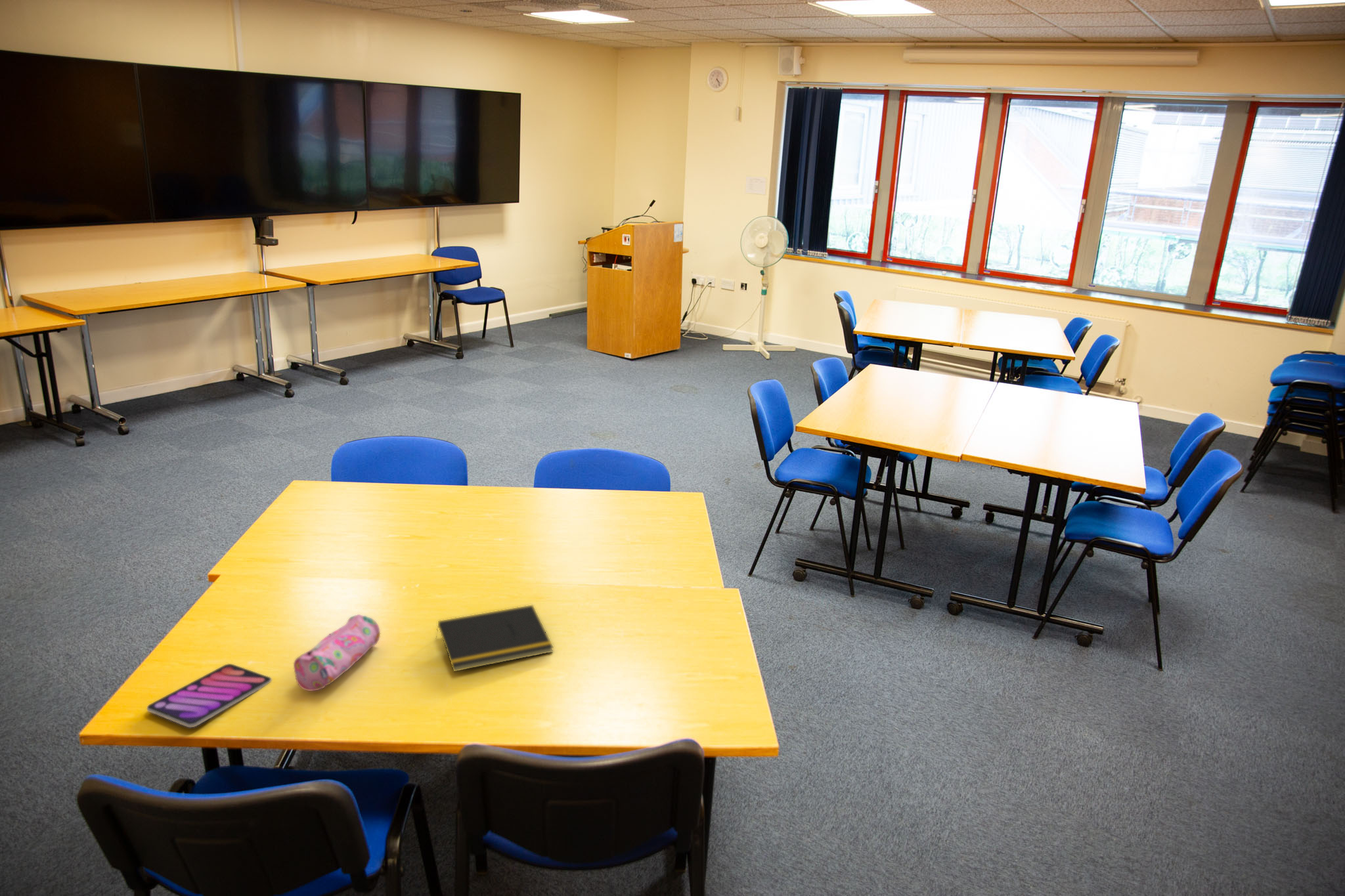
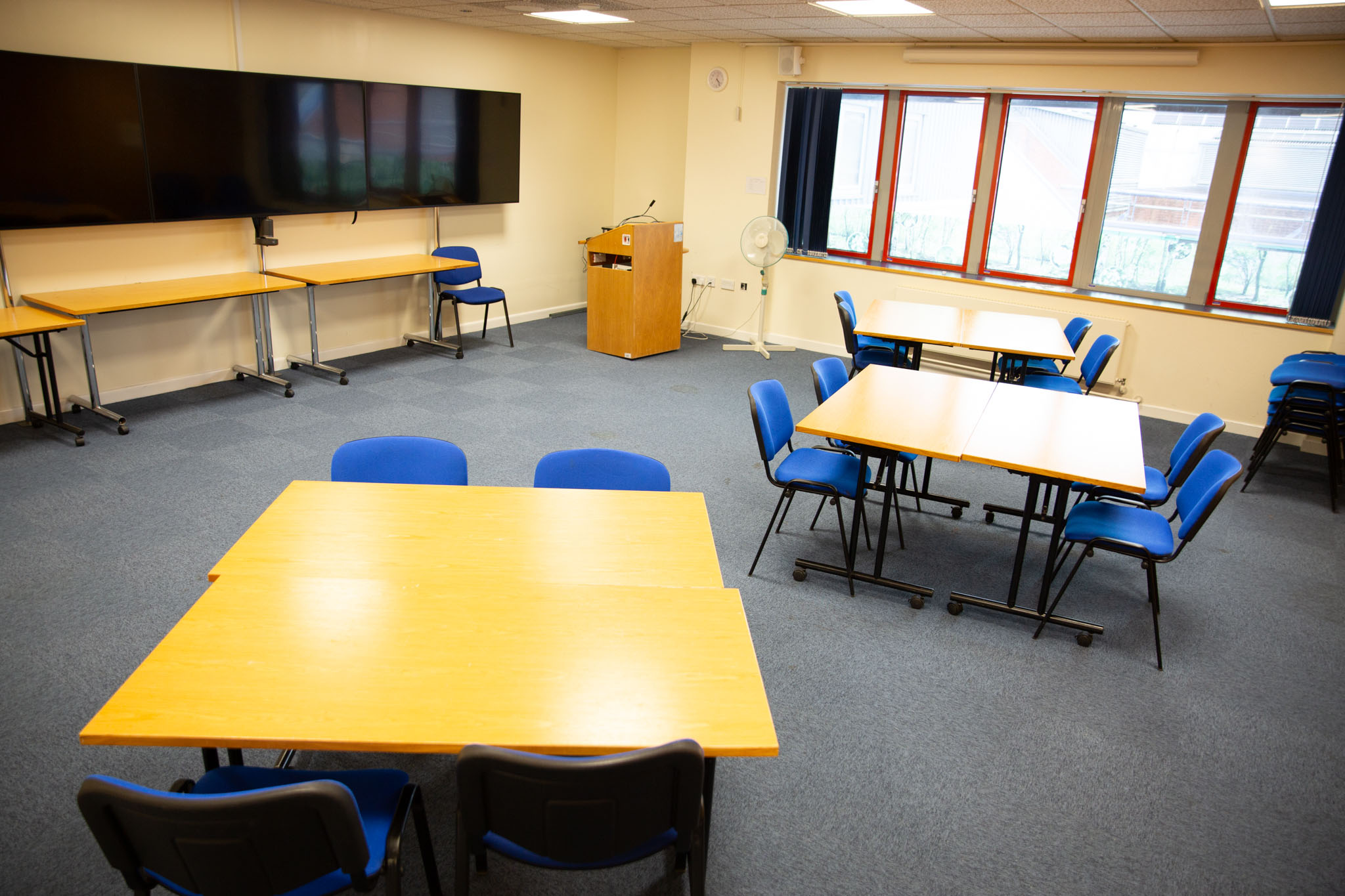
- notepad (495, 636)
- tablet (211, 694)
- pencil case (338, 651)
